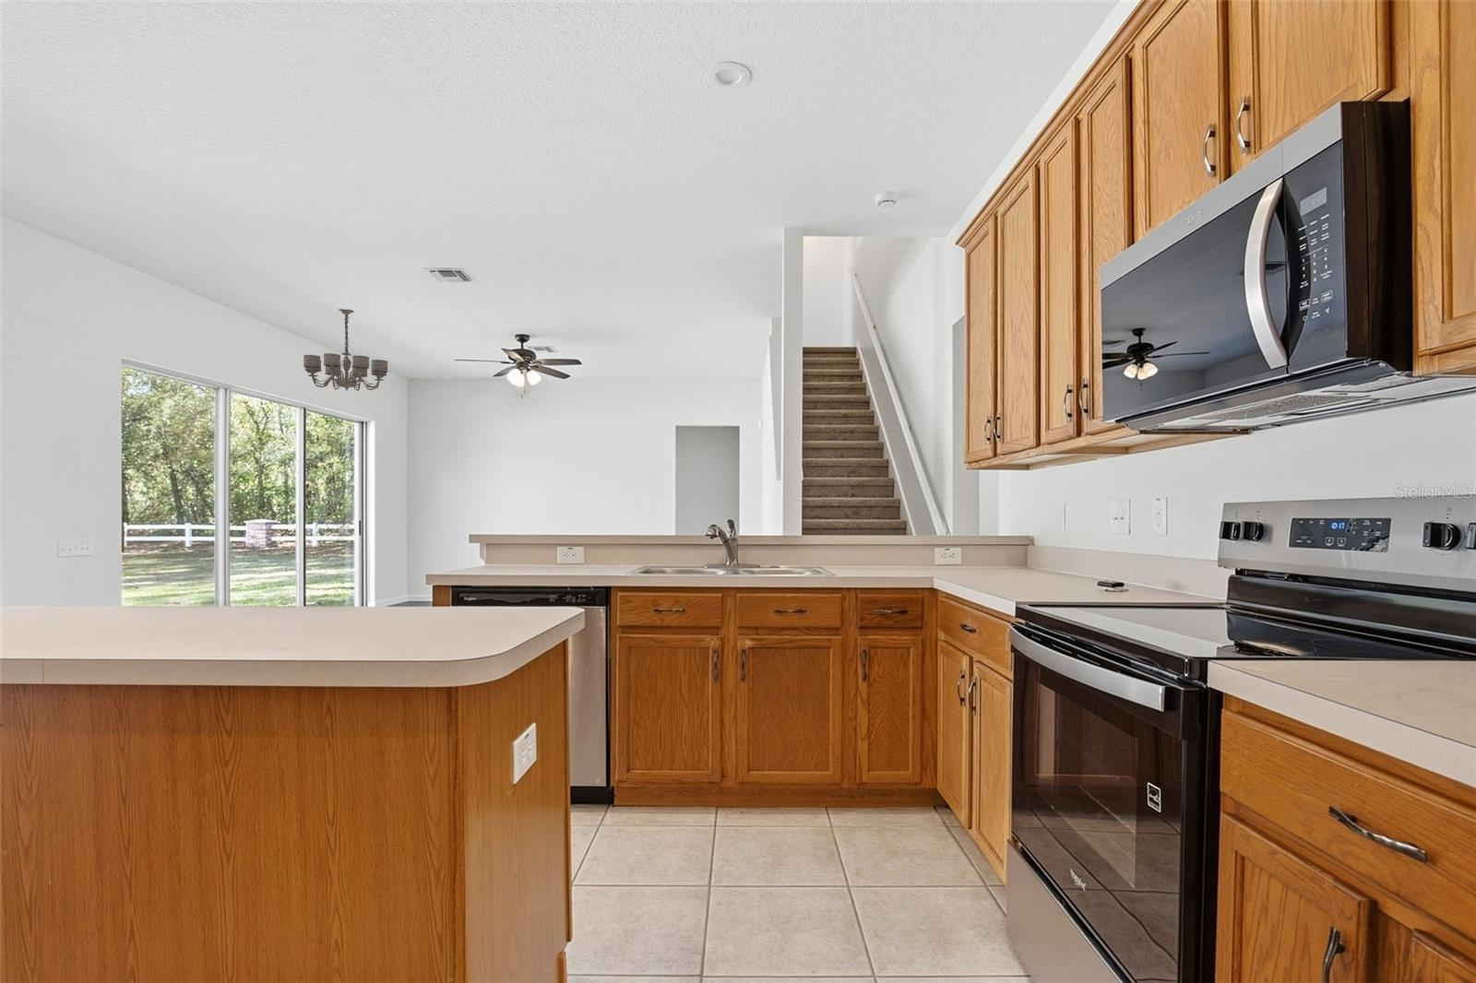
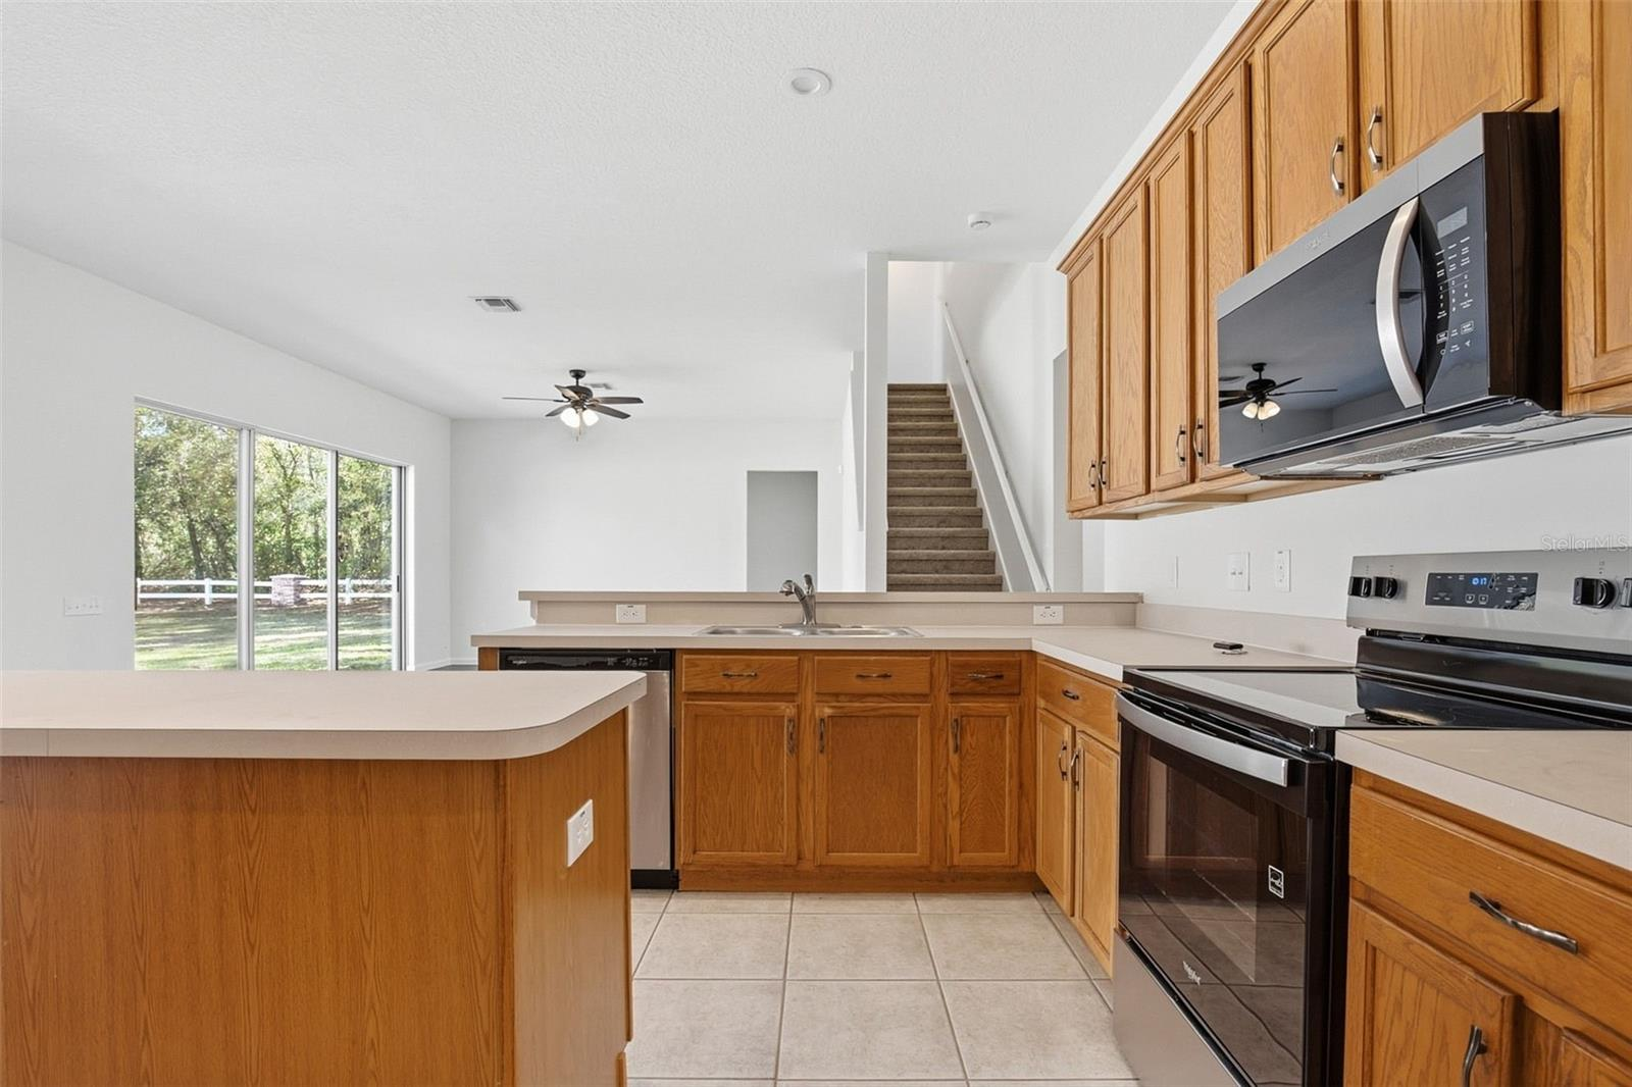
- chandelier (346, 350)
